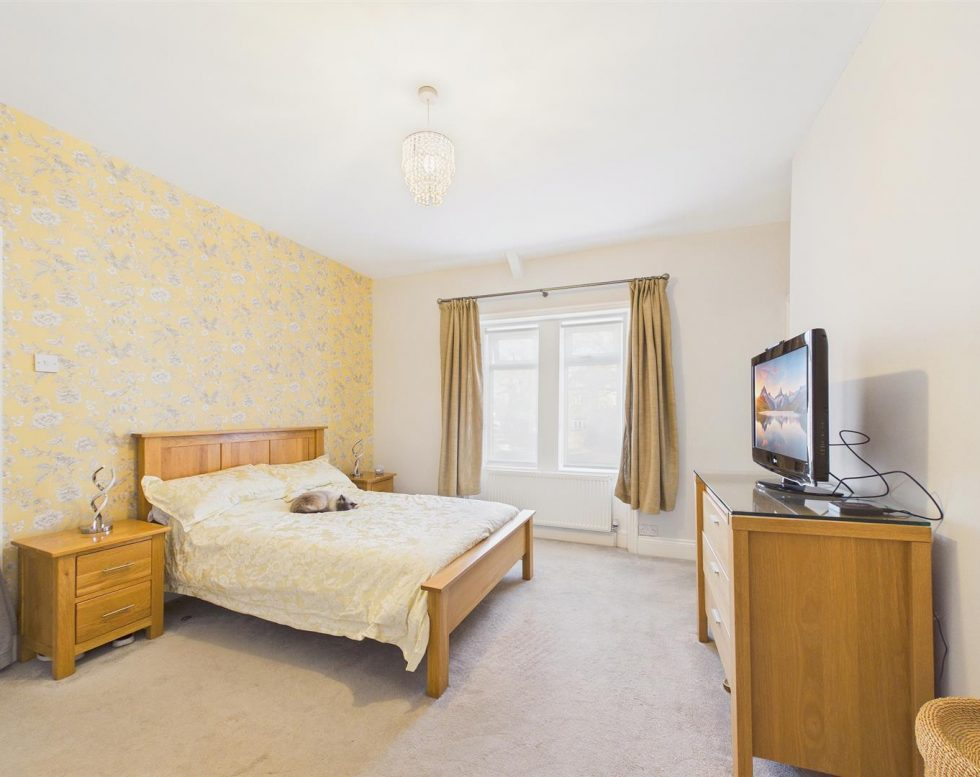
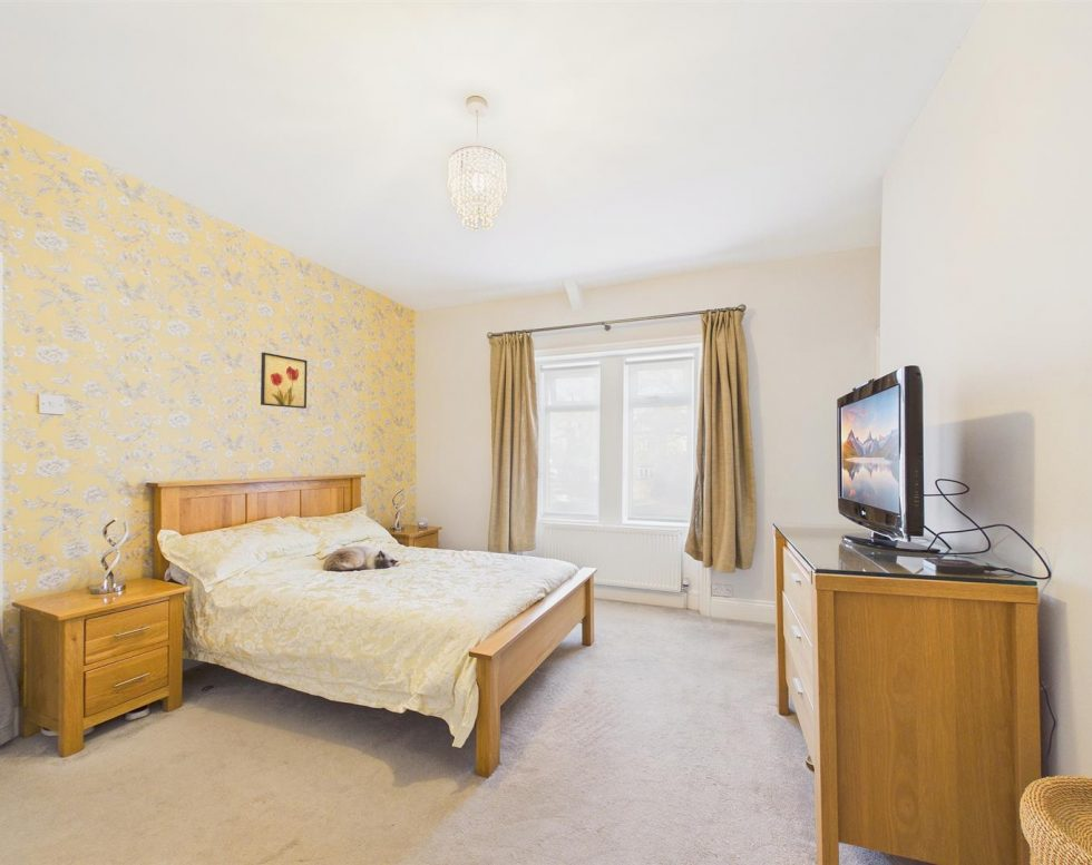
+ wall art (284, 381)
